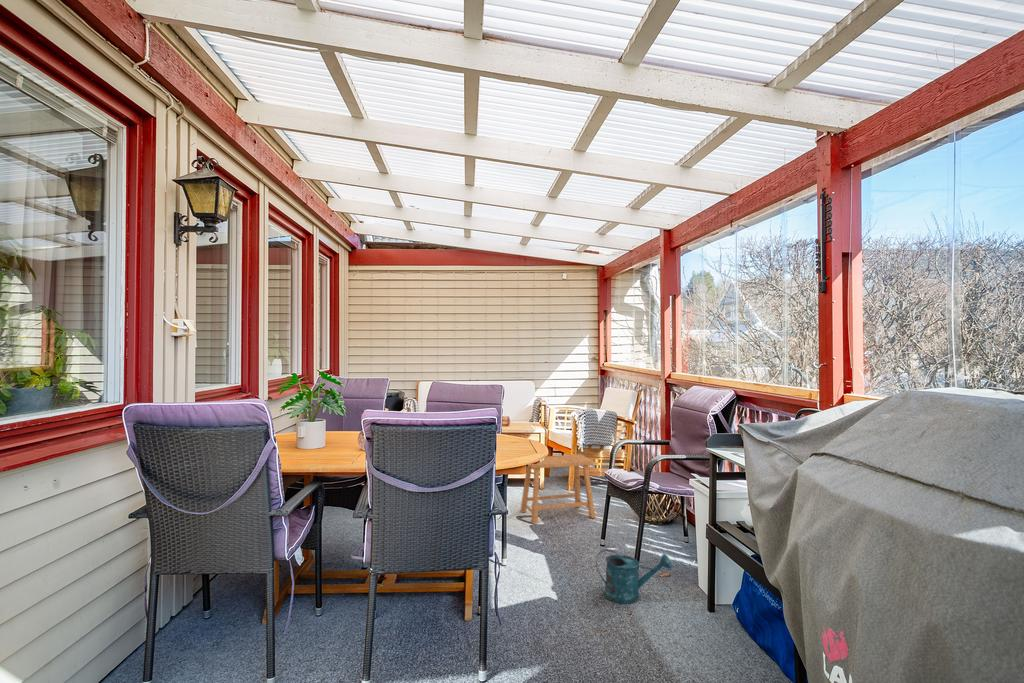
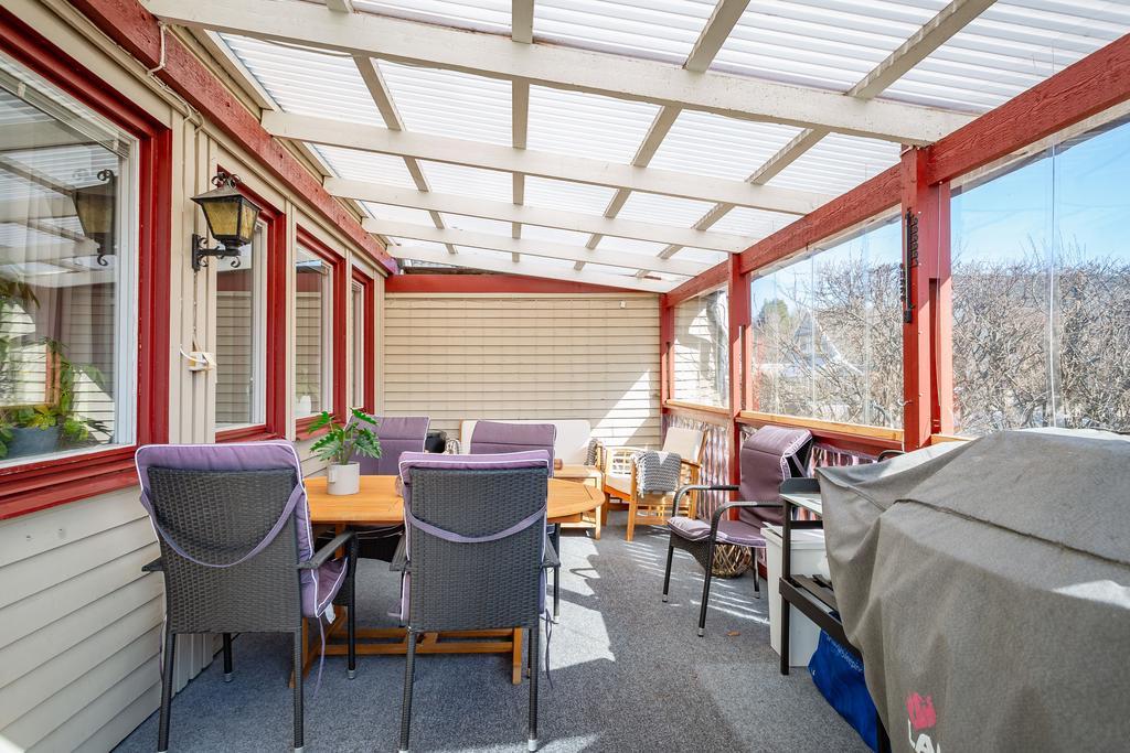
- stool (557, 495)
- watering can (633, 574)
